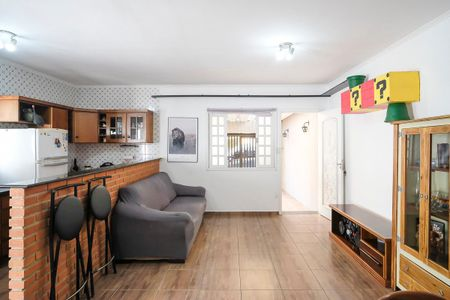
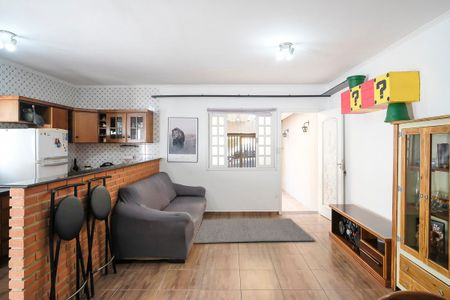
+ rug (249, 228)
